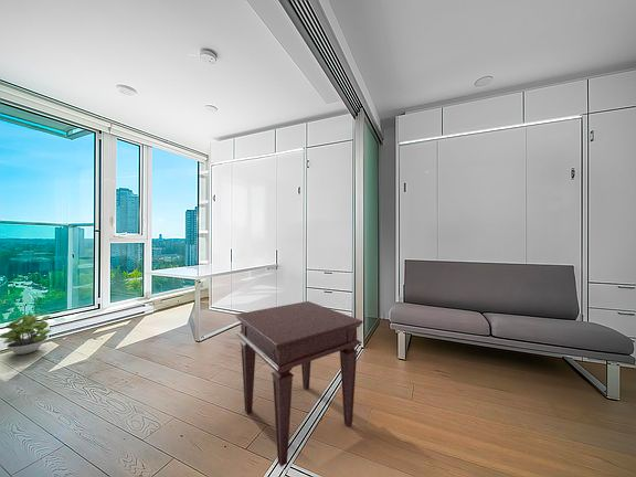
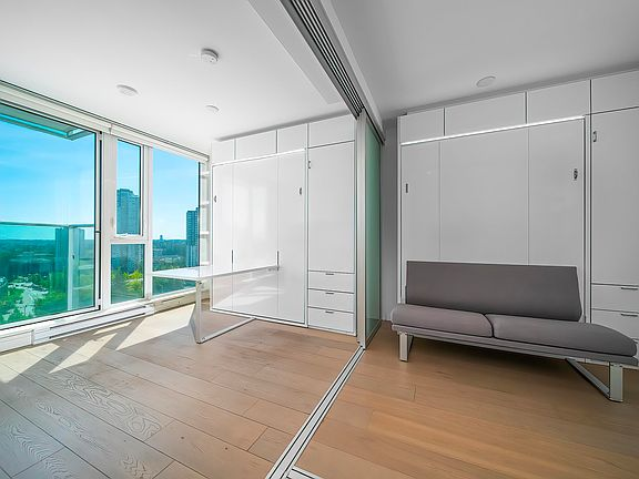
- side table (296, 365)
- potted plant (25, 332)
